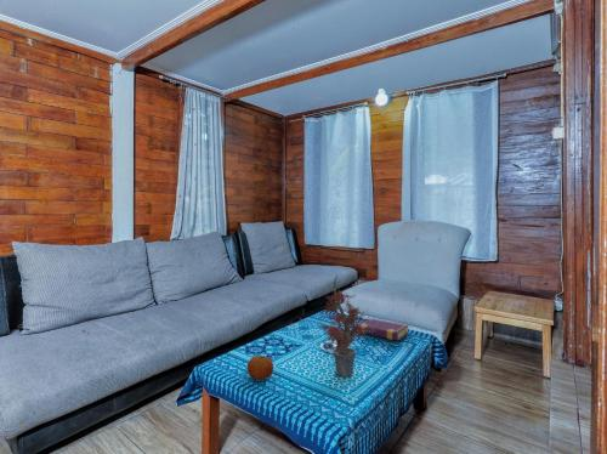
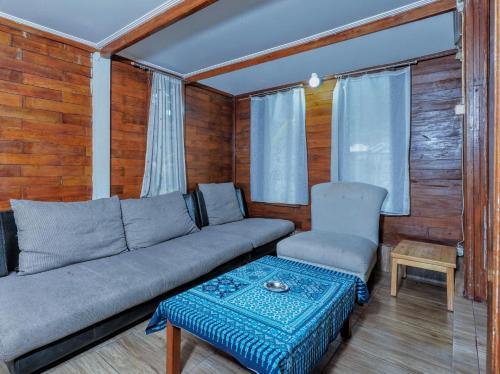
- fruit (260, 367)
- potted plant (342, 323)
- book (382, 328)
